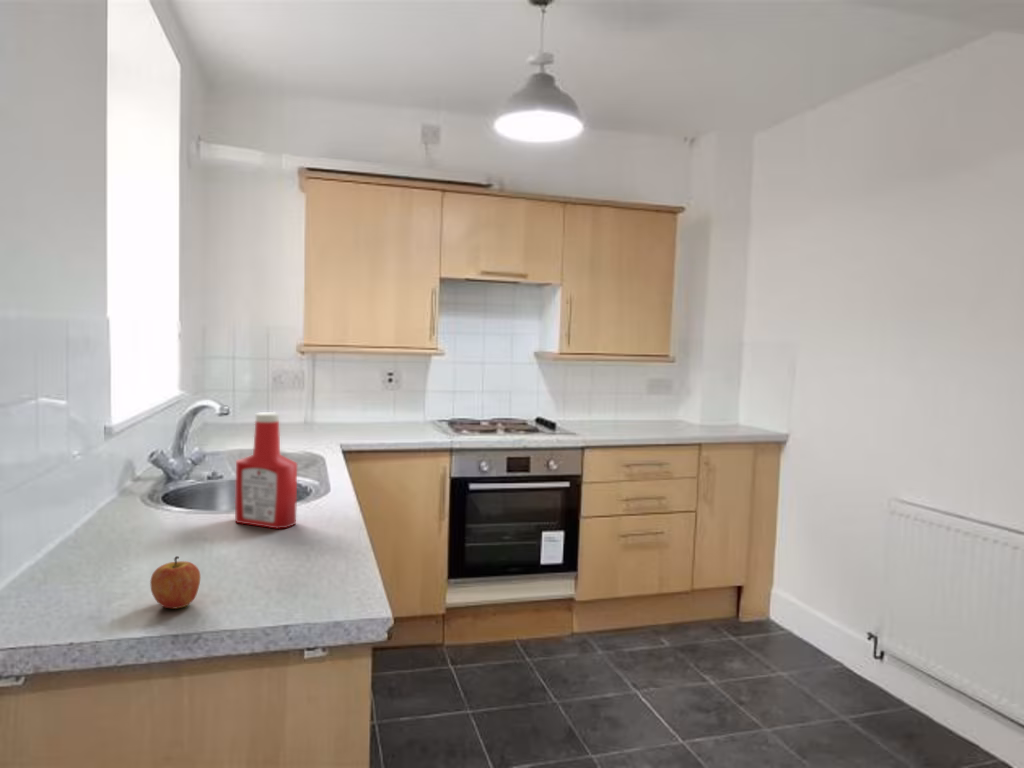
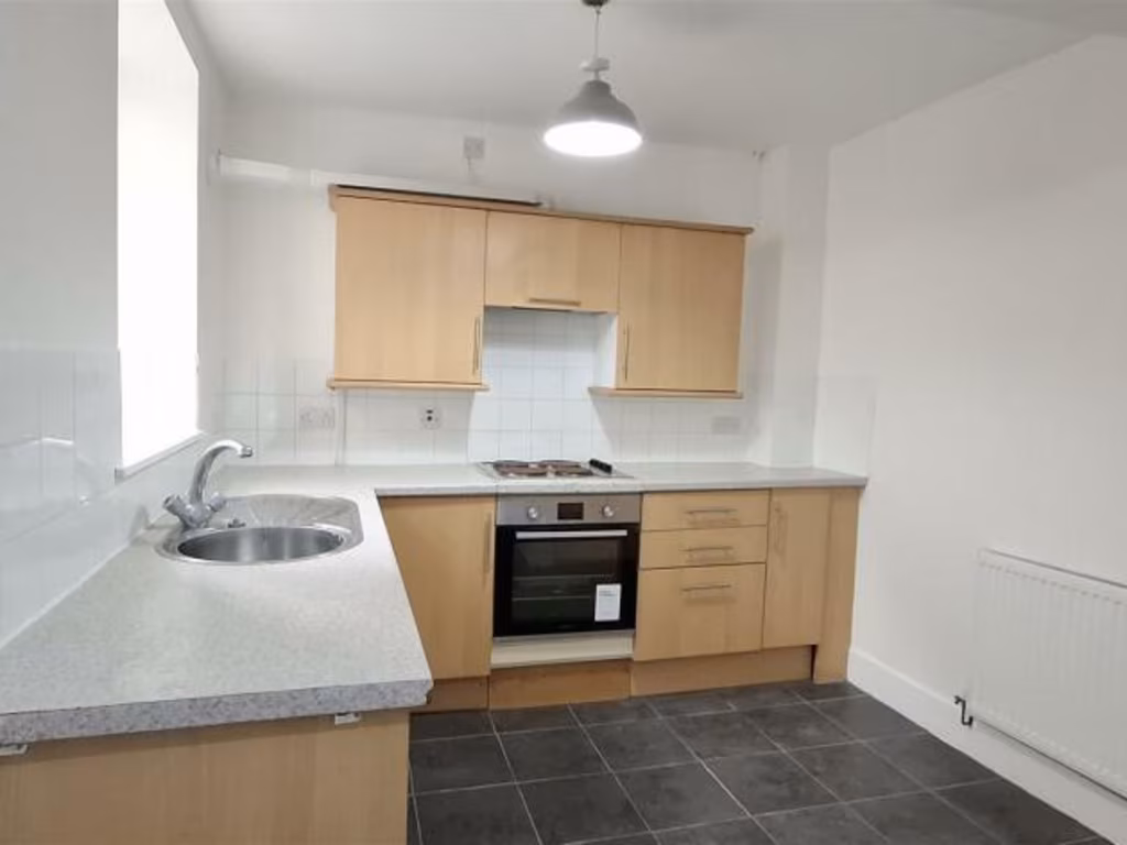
- soap bottle (266, 468)
- apple (175, 580)
